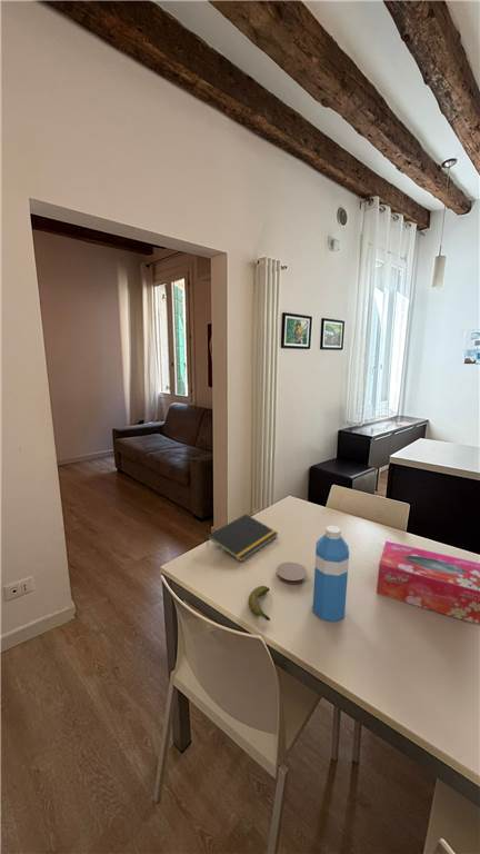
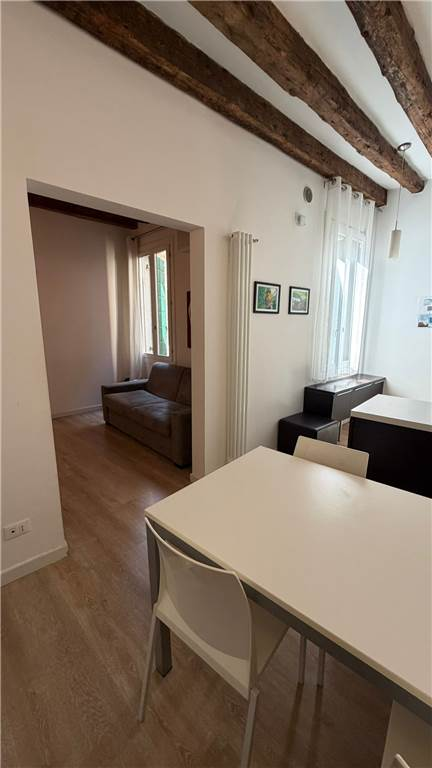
- water bottle (330, 570)
- coaster (291, 573)
- notepad (243, 535)
- banana (258, 604)
- tissue box (432, 579)
